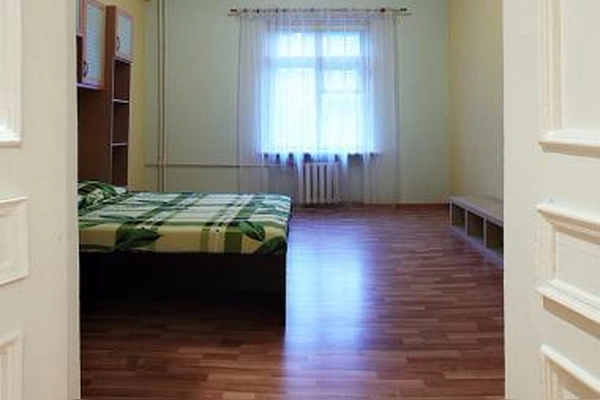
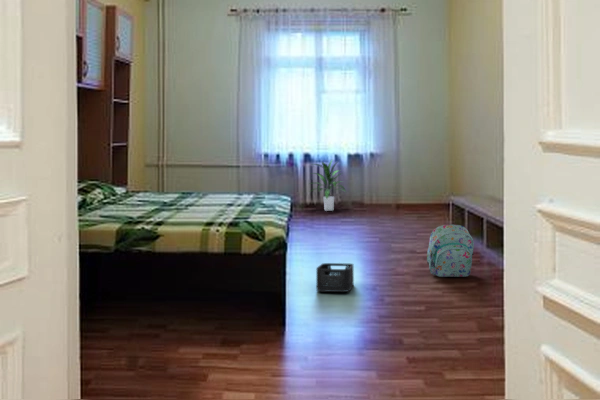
+ indoor plant (328, 184)
+ backpack (450, 250)
+ storage bin (335, 277)
